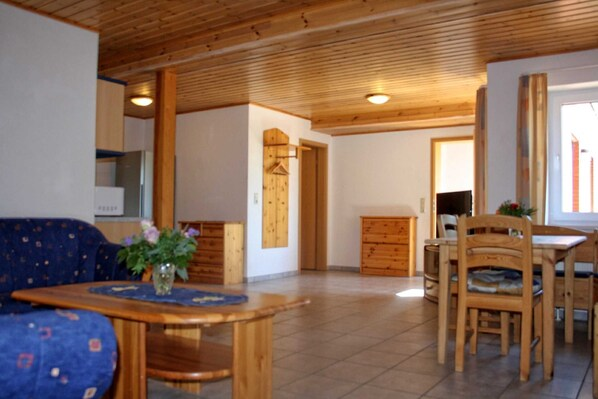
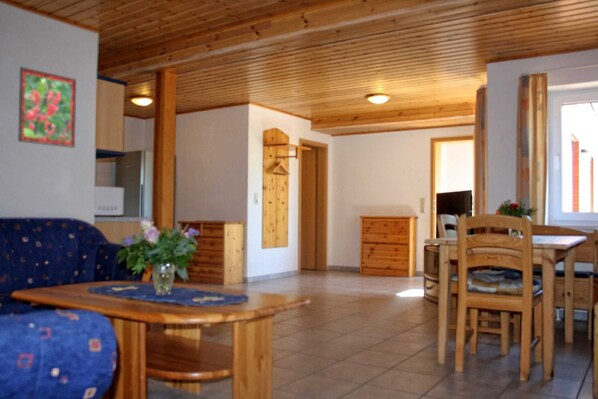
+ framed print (48, 108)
